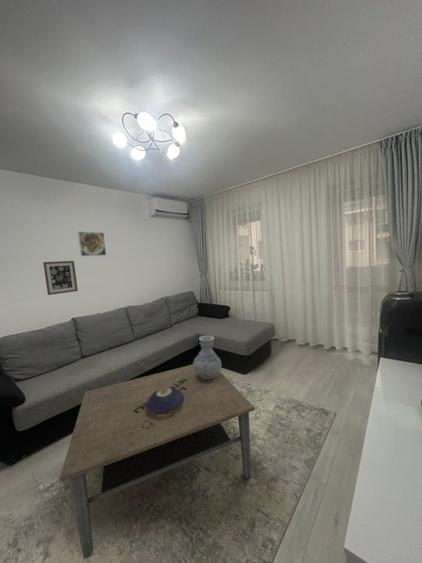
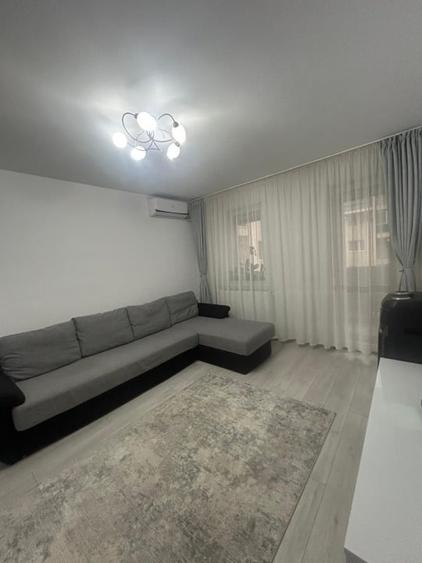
- wall art (61, 277)
- coffee table (164, 431)
- vase (206, 356)
- decorative bowl (164, 398)
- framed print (92, 244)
